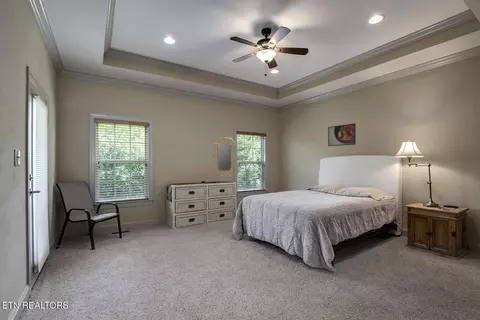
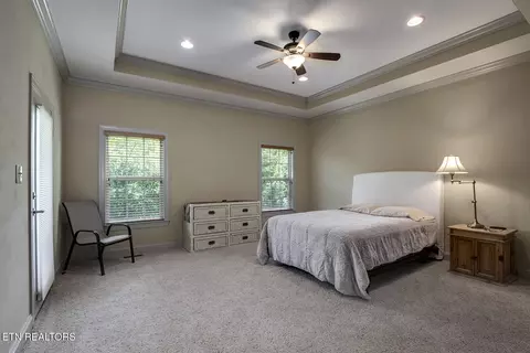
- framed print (341, 135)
- home mirror (224, 156)
